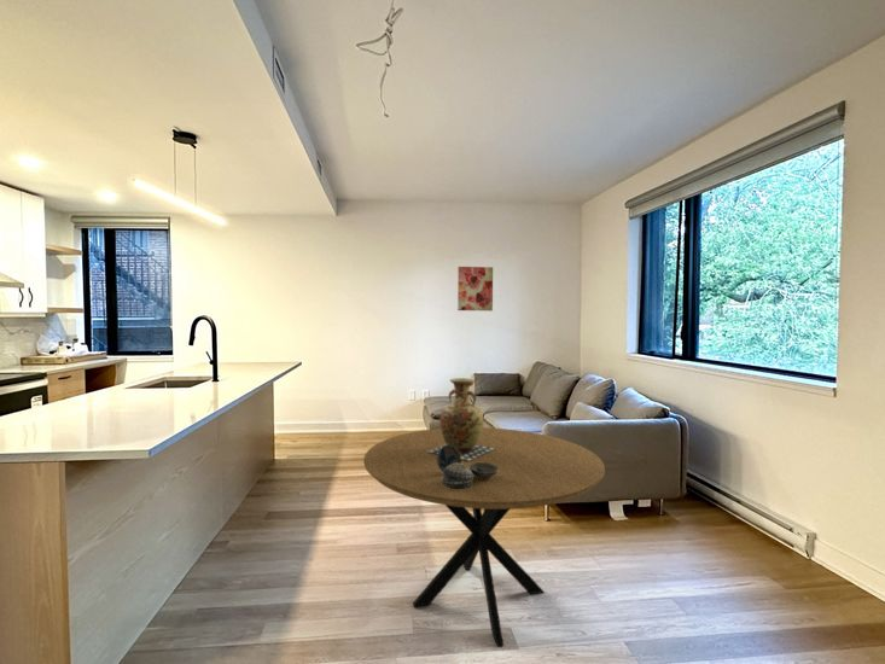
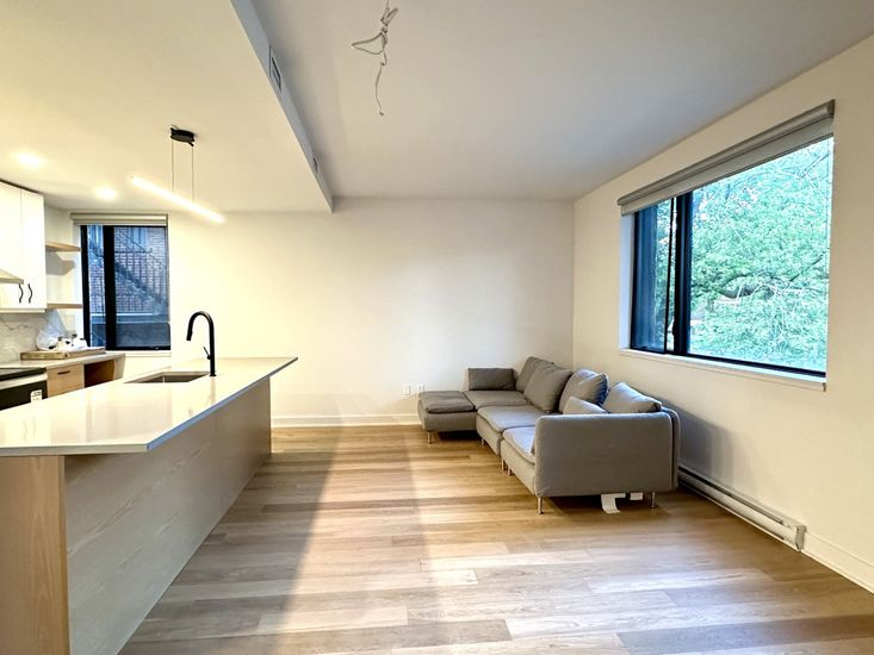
- decorative bowl (462, 464)
- vase (461, 414)
- wall art (474, 289)
- dining table (481, 526)
